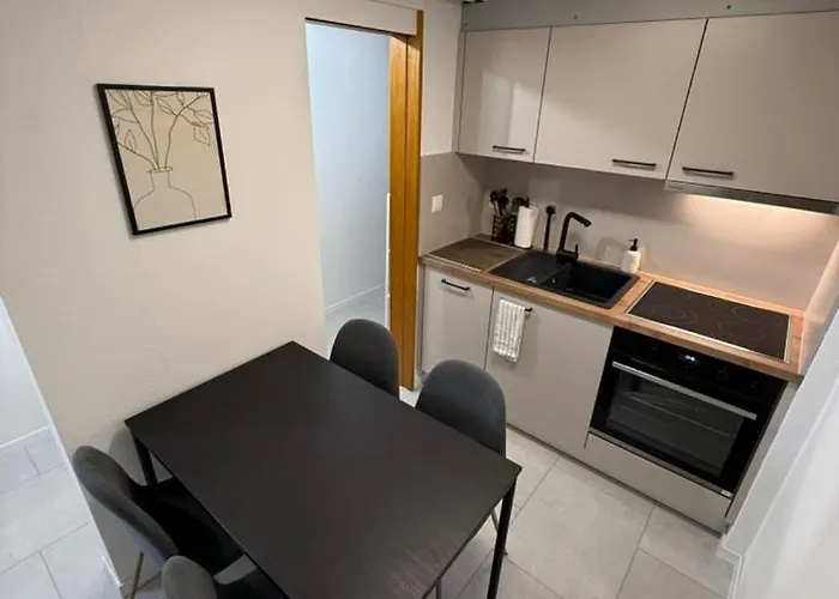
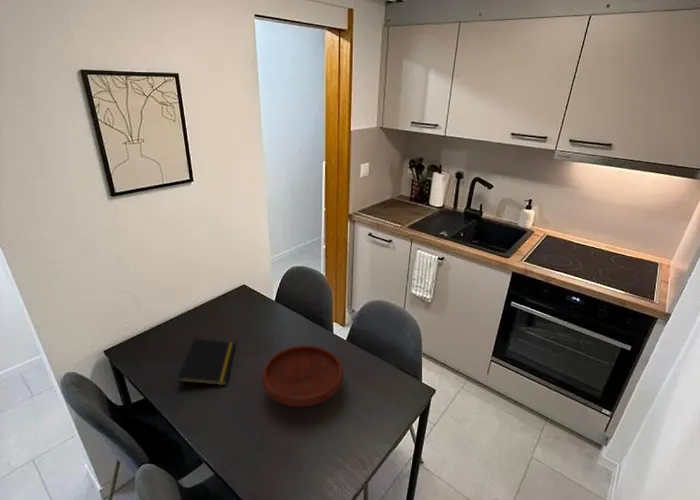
+ notepad (208, 360)
+ bowl (303, 380)
